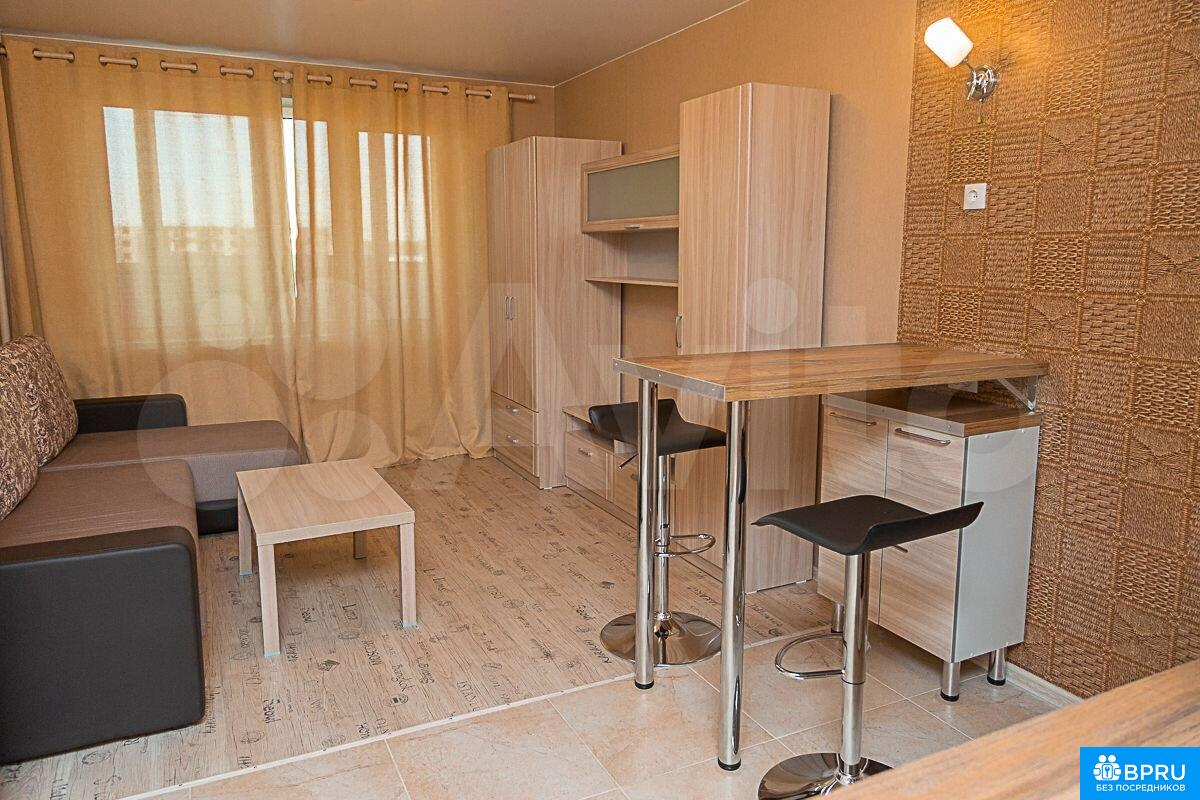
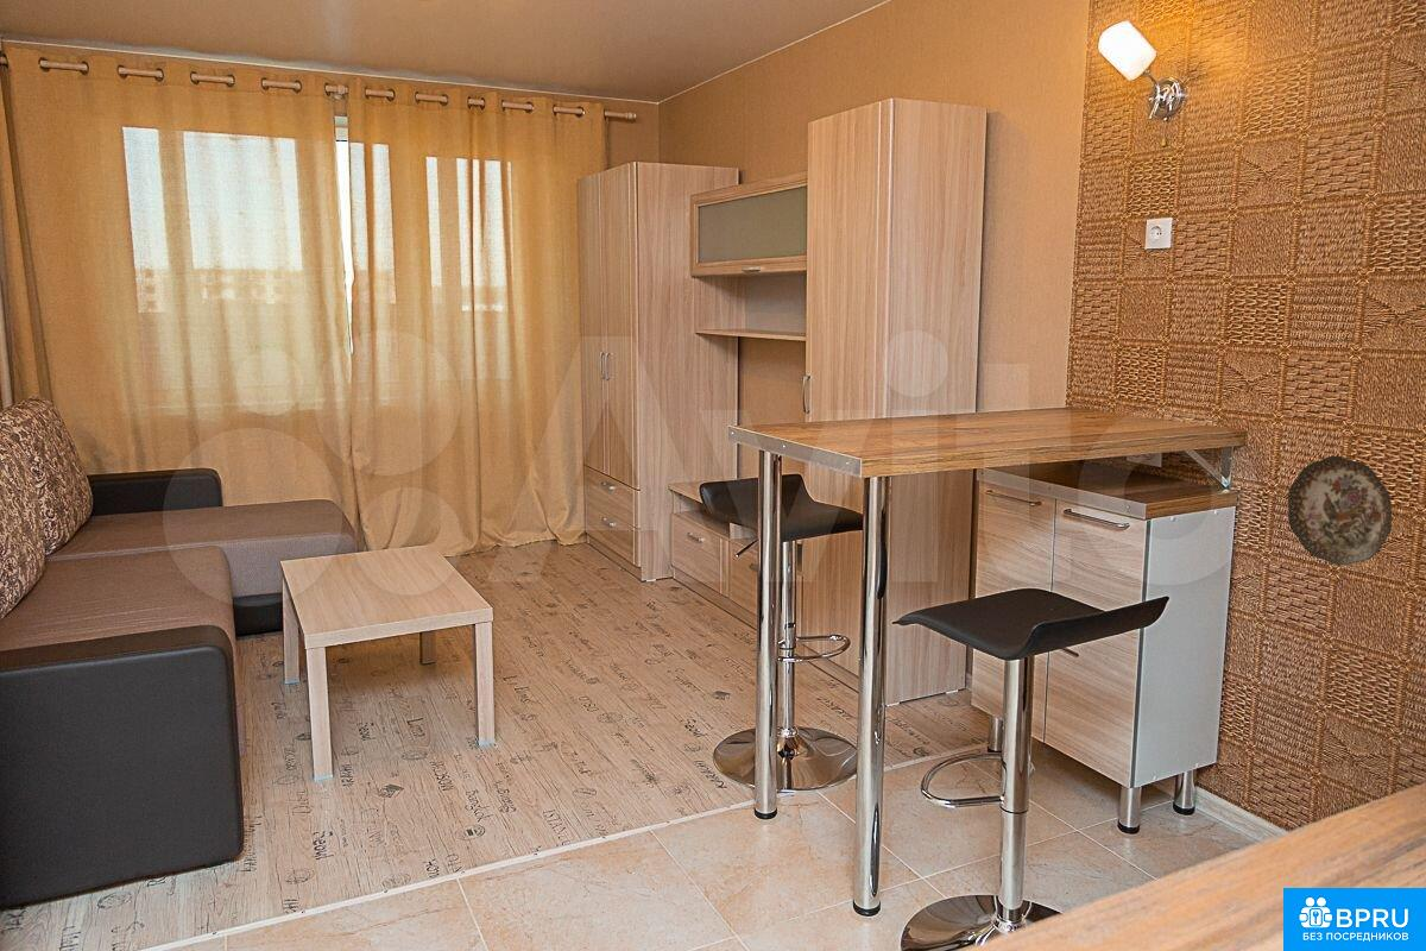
+ decorative plate (1339, 510)
